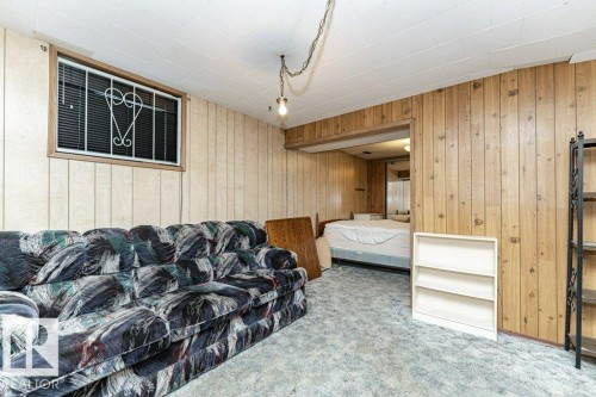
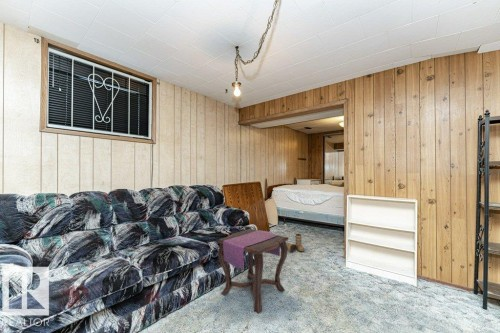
+ side table (252, 264)
+ boots (293, 244)
